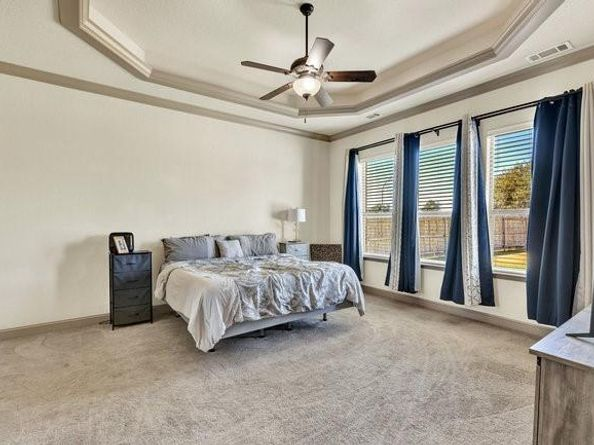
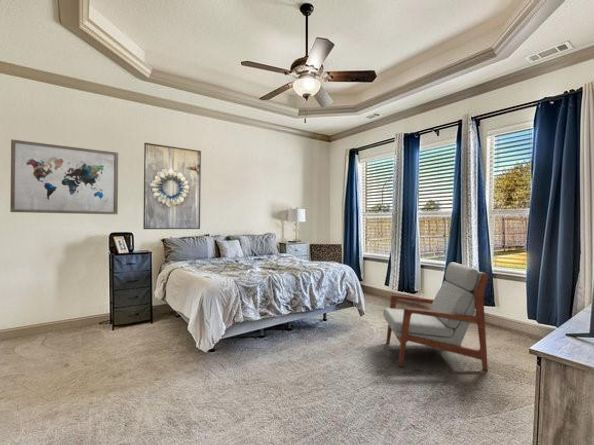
+ armchair (430, 309)
+ wall art (68, 180)
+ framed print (173, 188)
